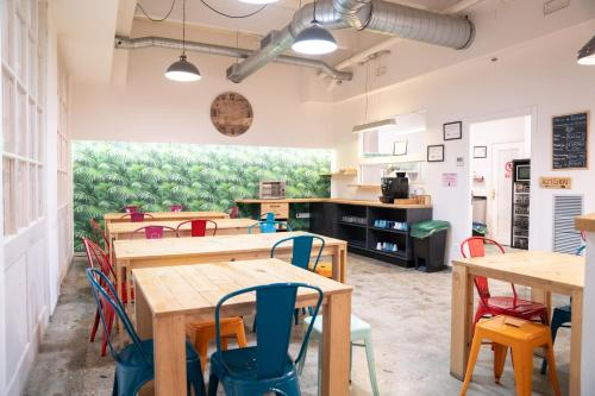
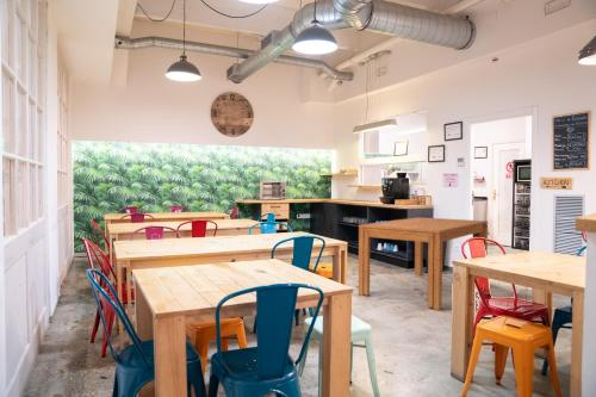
+ dining table (428, 255)
